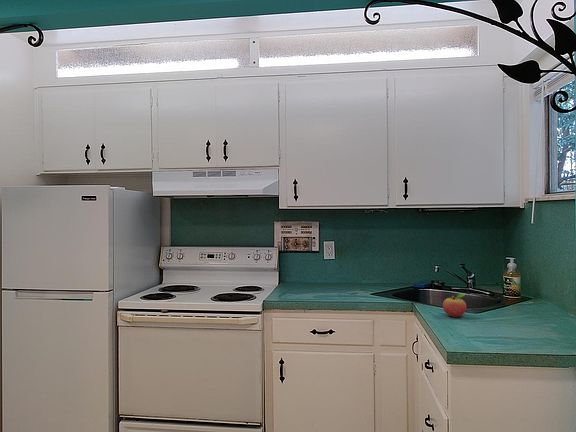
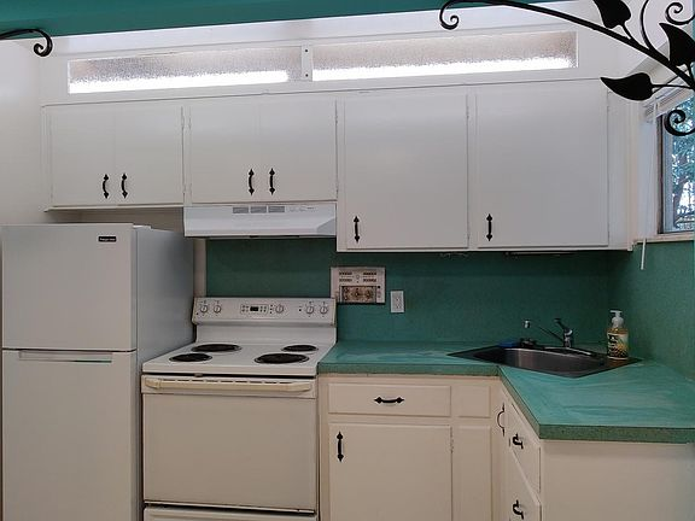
- fruit (454, 304)
